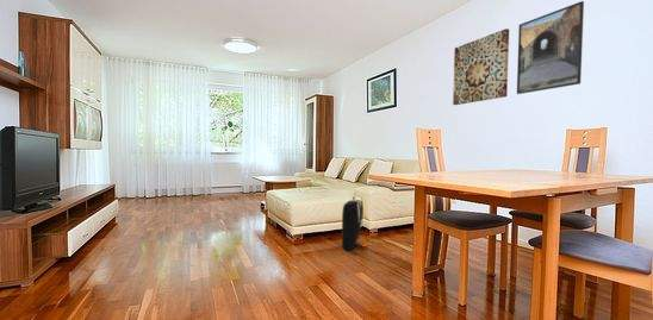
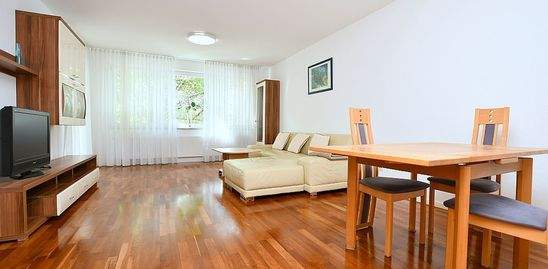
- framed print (547, 51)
- backpack (354, 221)
- wall art (478, 70)
